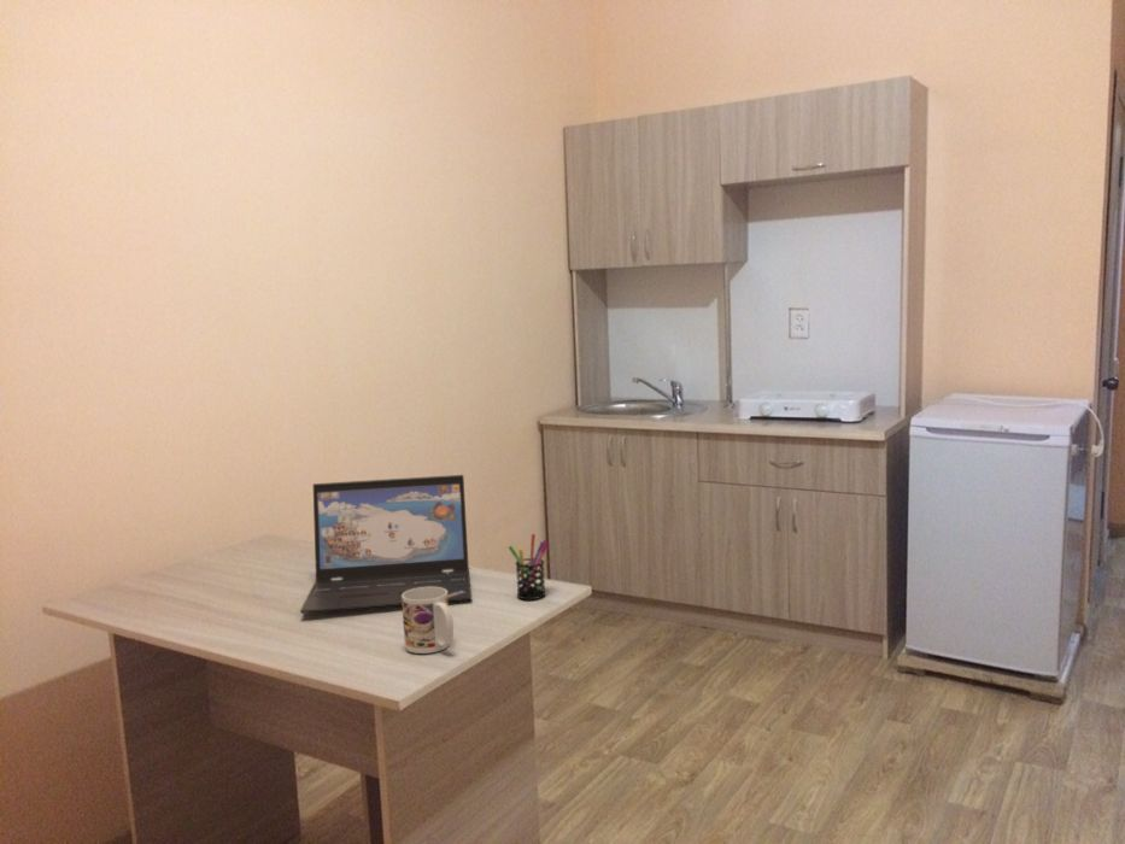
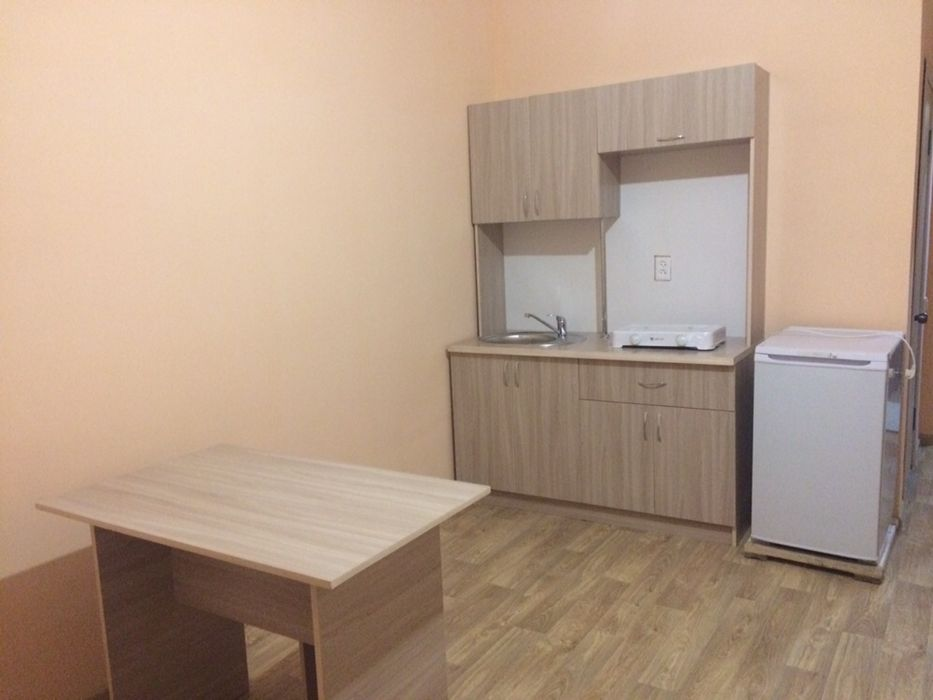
- mug (432, 621)
- laptop (387, 539)
- pen holder (527, 565)
